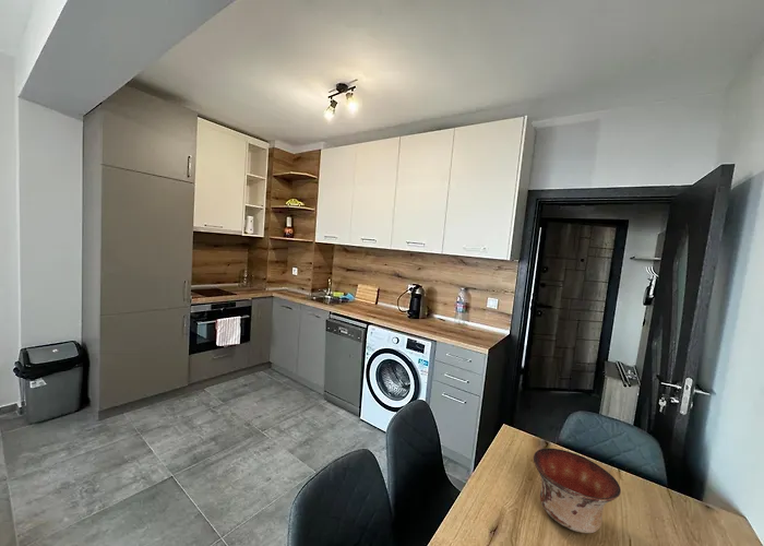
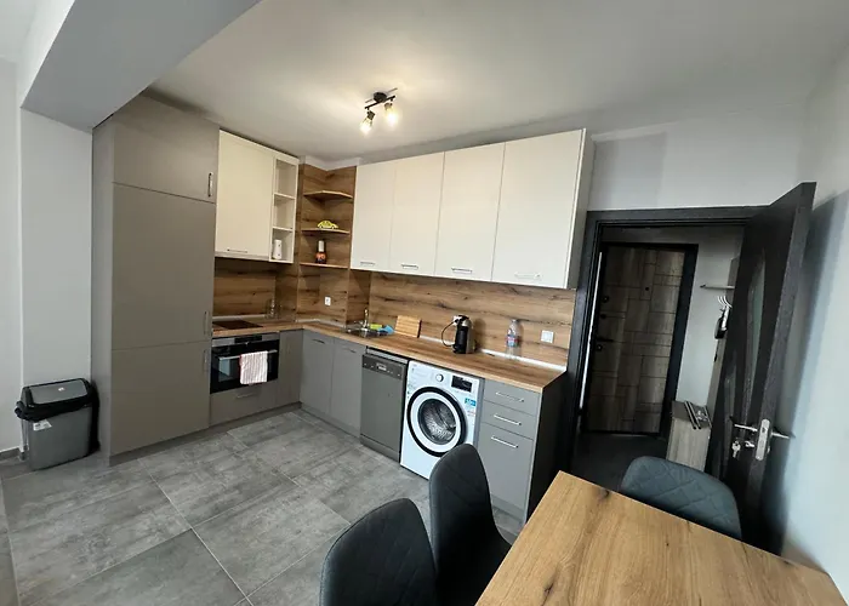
- bowl (571, 494)
